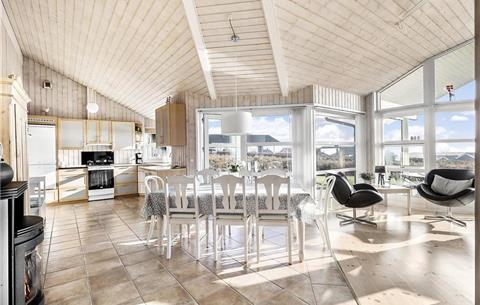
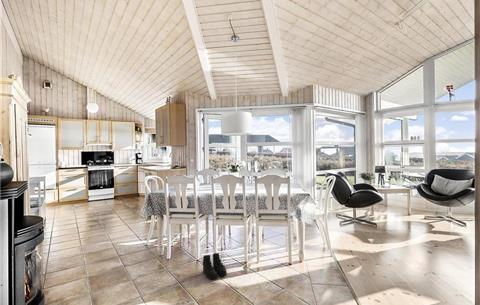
+ boots (214, 264)
